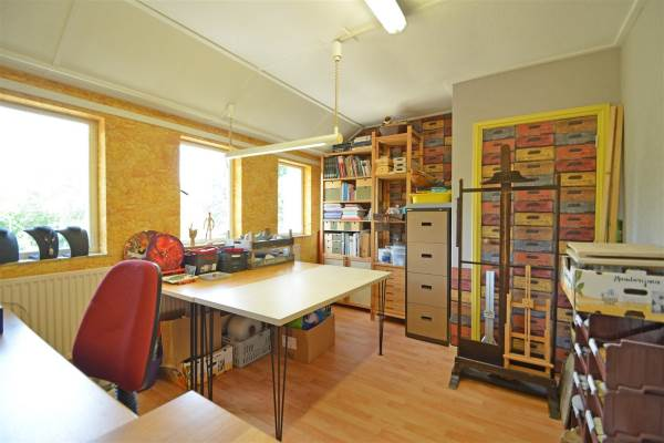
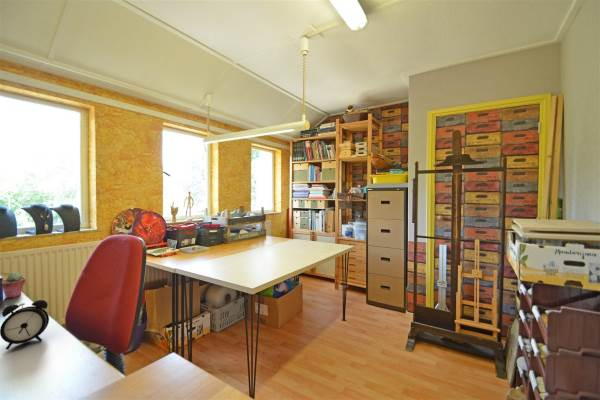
+ potted succulent (13, 284)
+ alarm clock (25, 323)
